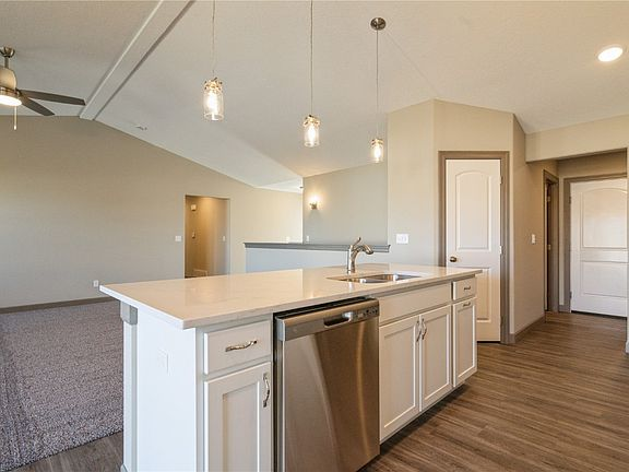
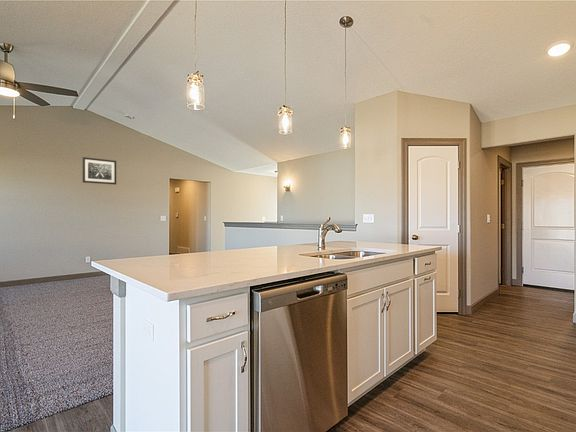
+ wall art (99, 171)
